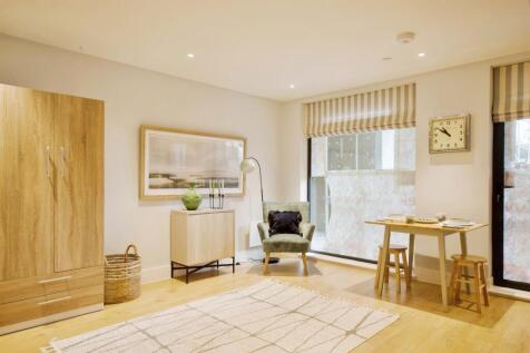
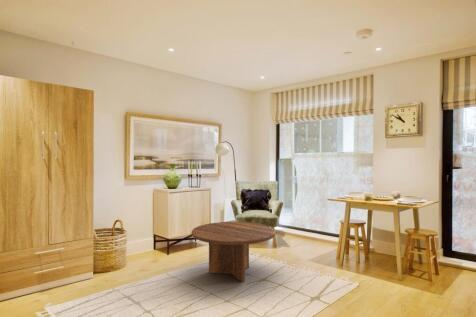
+ coffee table (233, 251)
